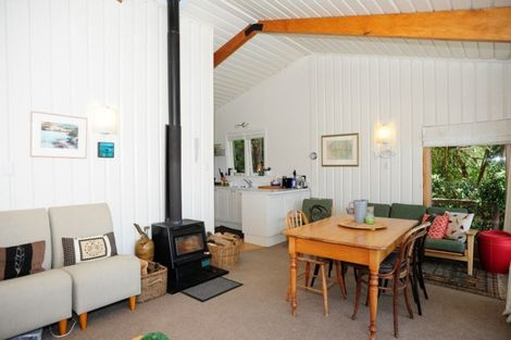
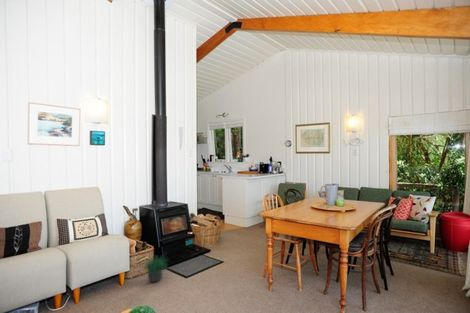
+ potted plant (155, 264)
